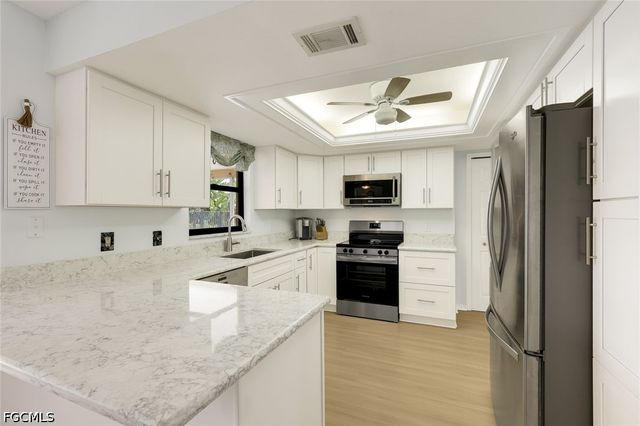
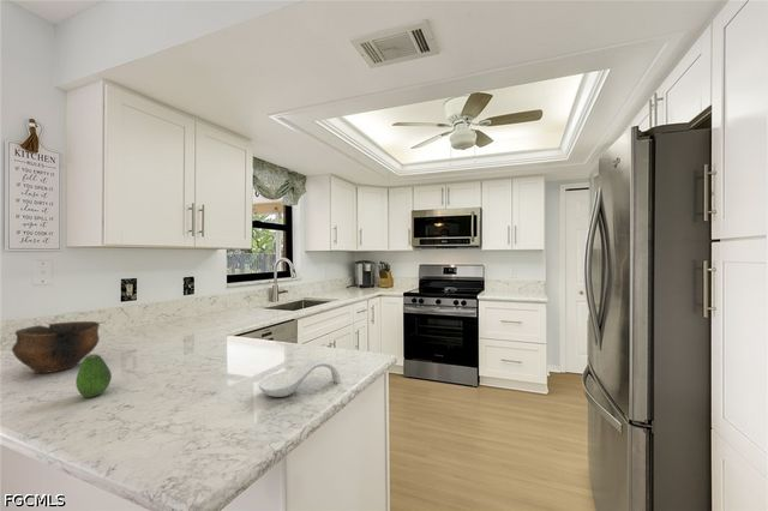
+ fruit (94, 374)
+ spoon rest (300, 377)
+ bowl (59, 347)
